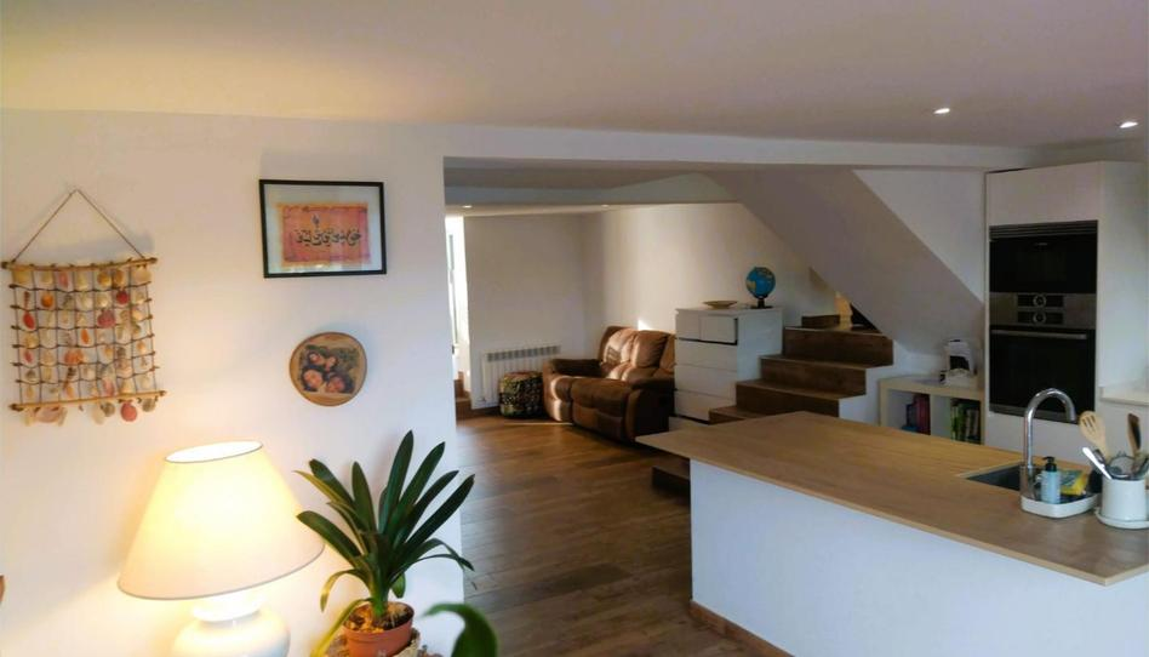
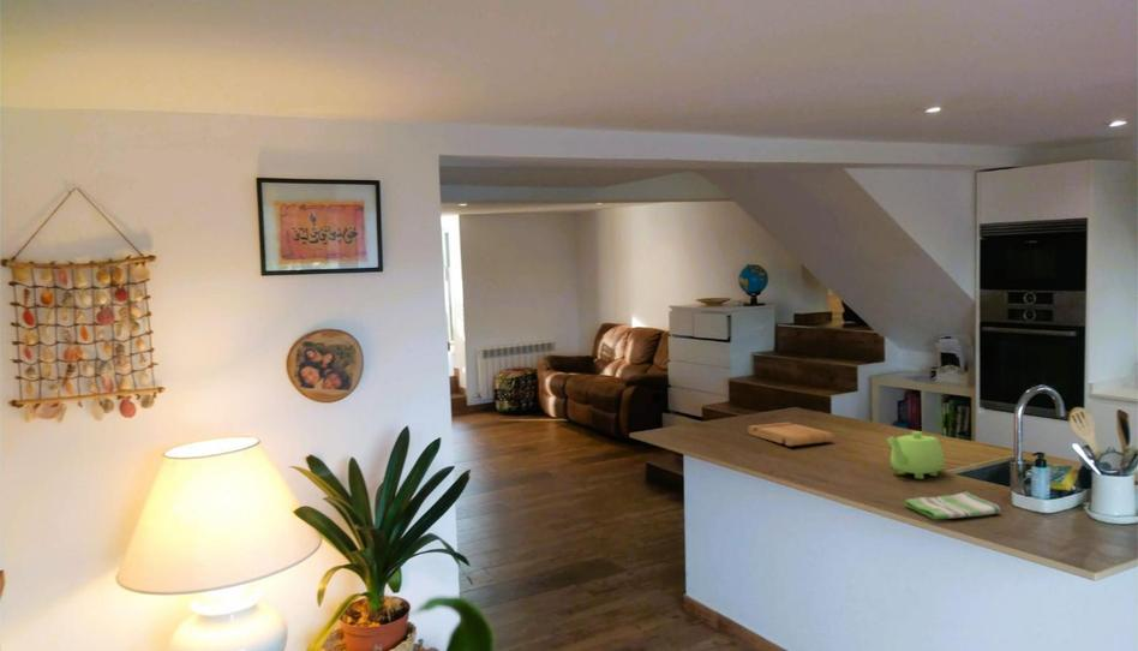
+ cutting board (789, 434)
+ dish towel (951, 504)
+ teapot (908, 452)
